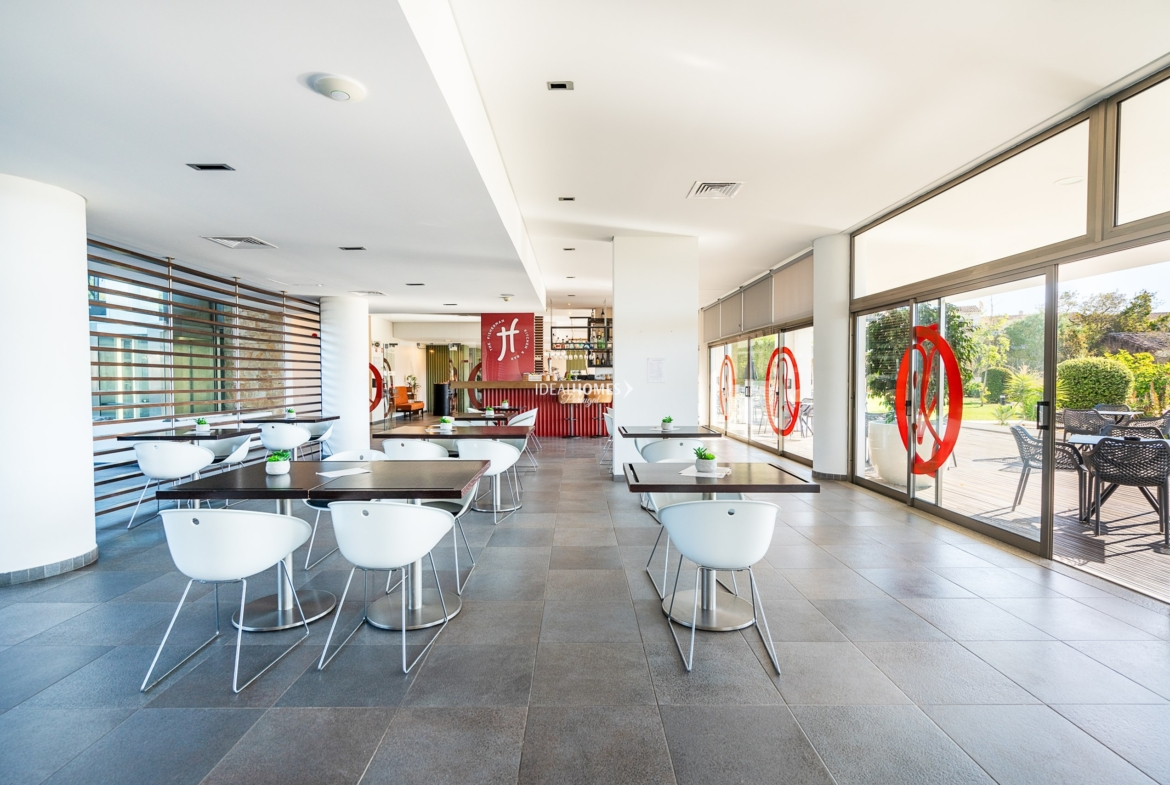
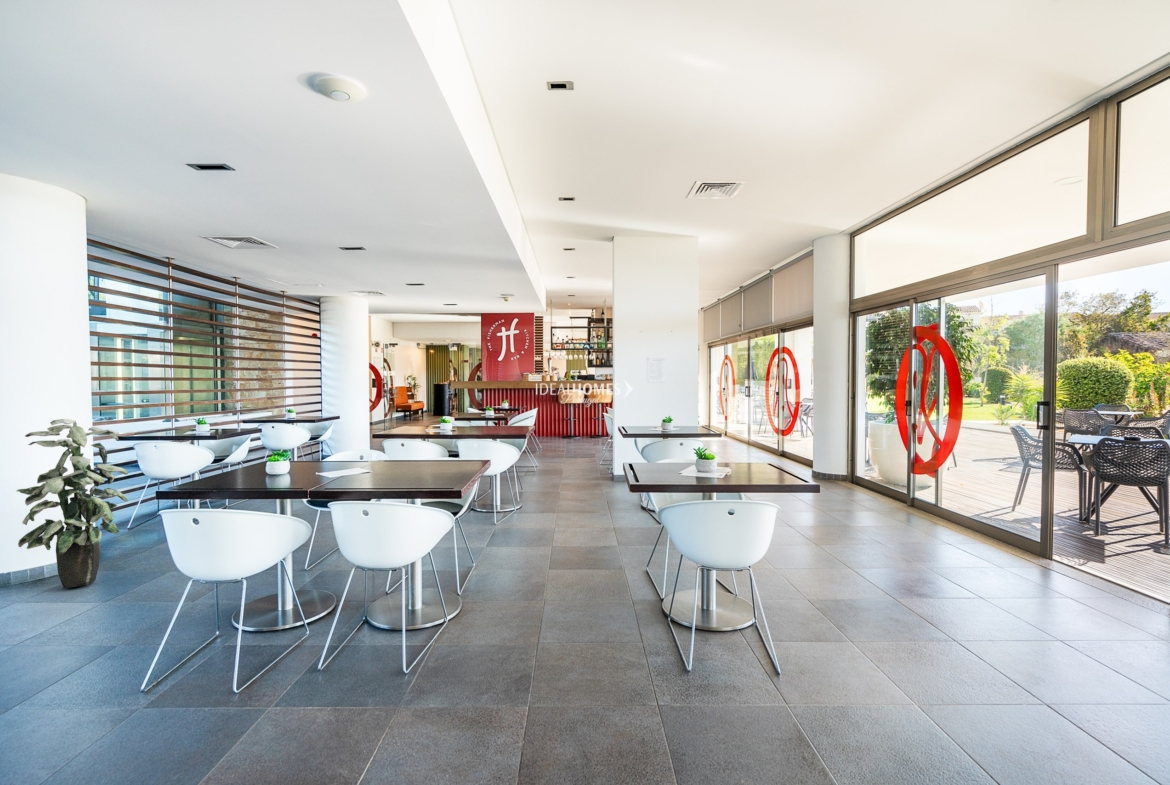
+ indoor plant (72, 501)
